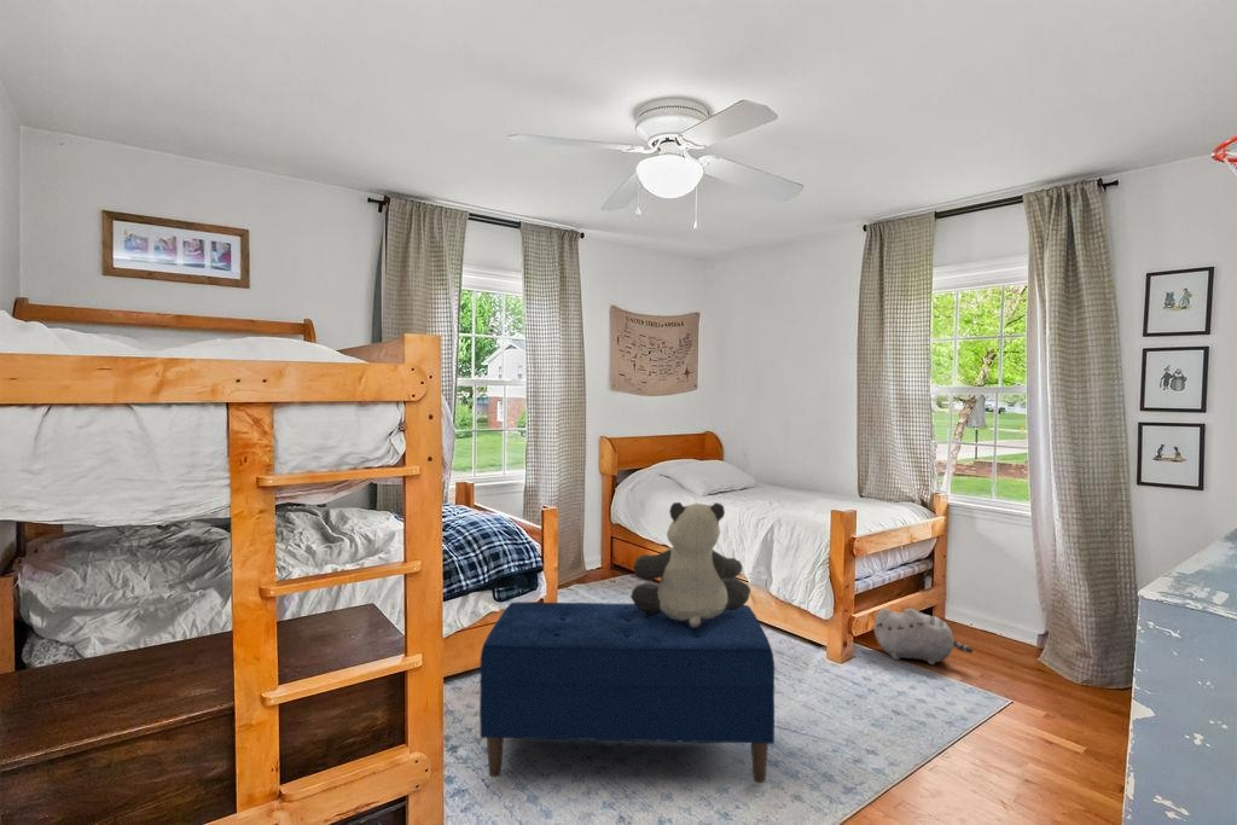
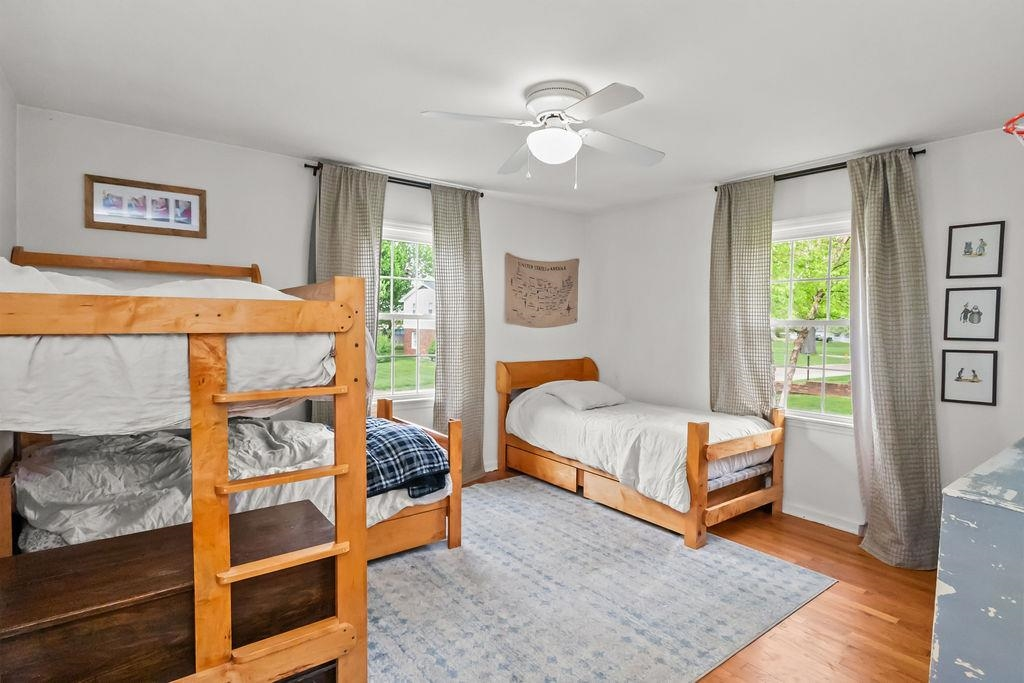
- teddy bear (692, 558)
- bench (627, 685)
- plush toy (922, 633)
